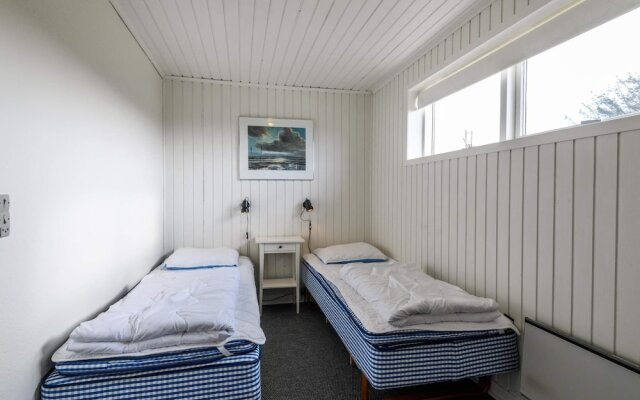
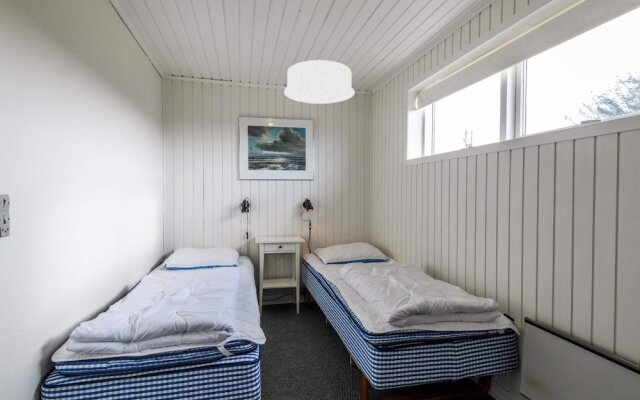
+ ceiling light (319, 77)
